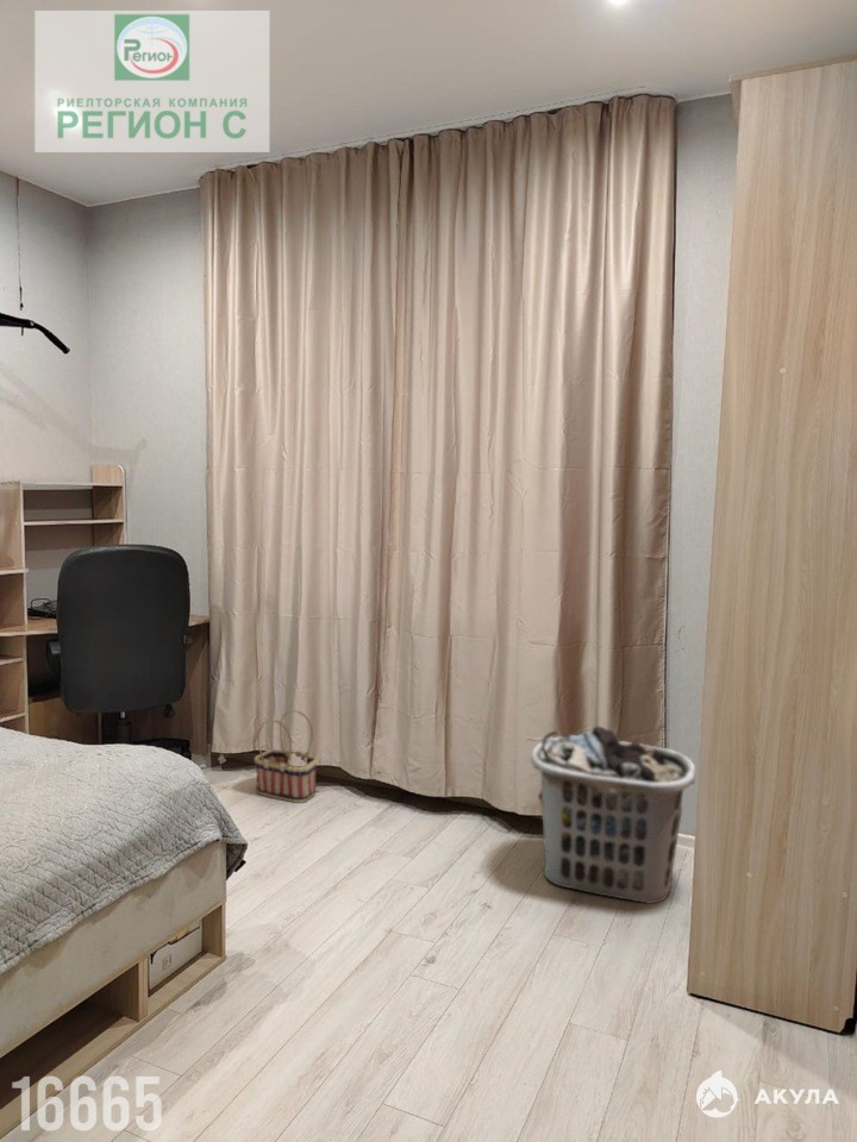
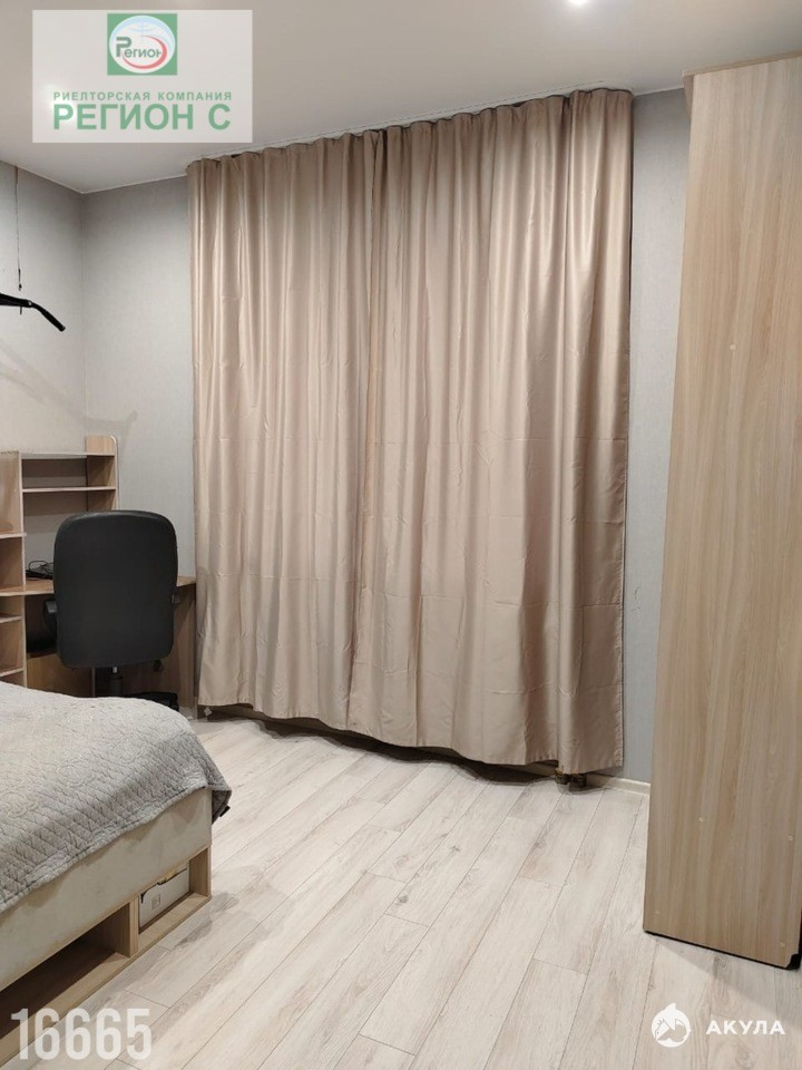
- clothes hamper (609, 807)
- basket (286, 754)
